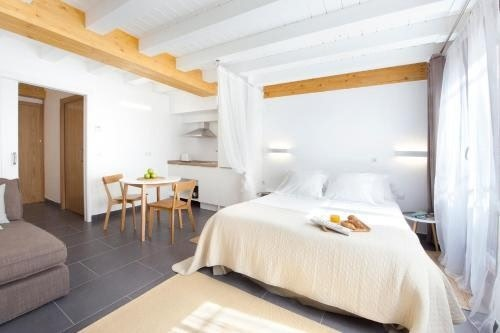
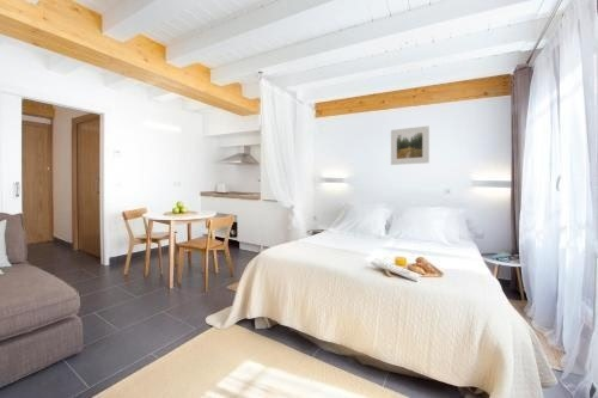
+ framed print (409, 146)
